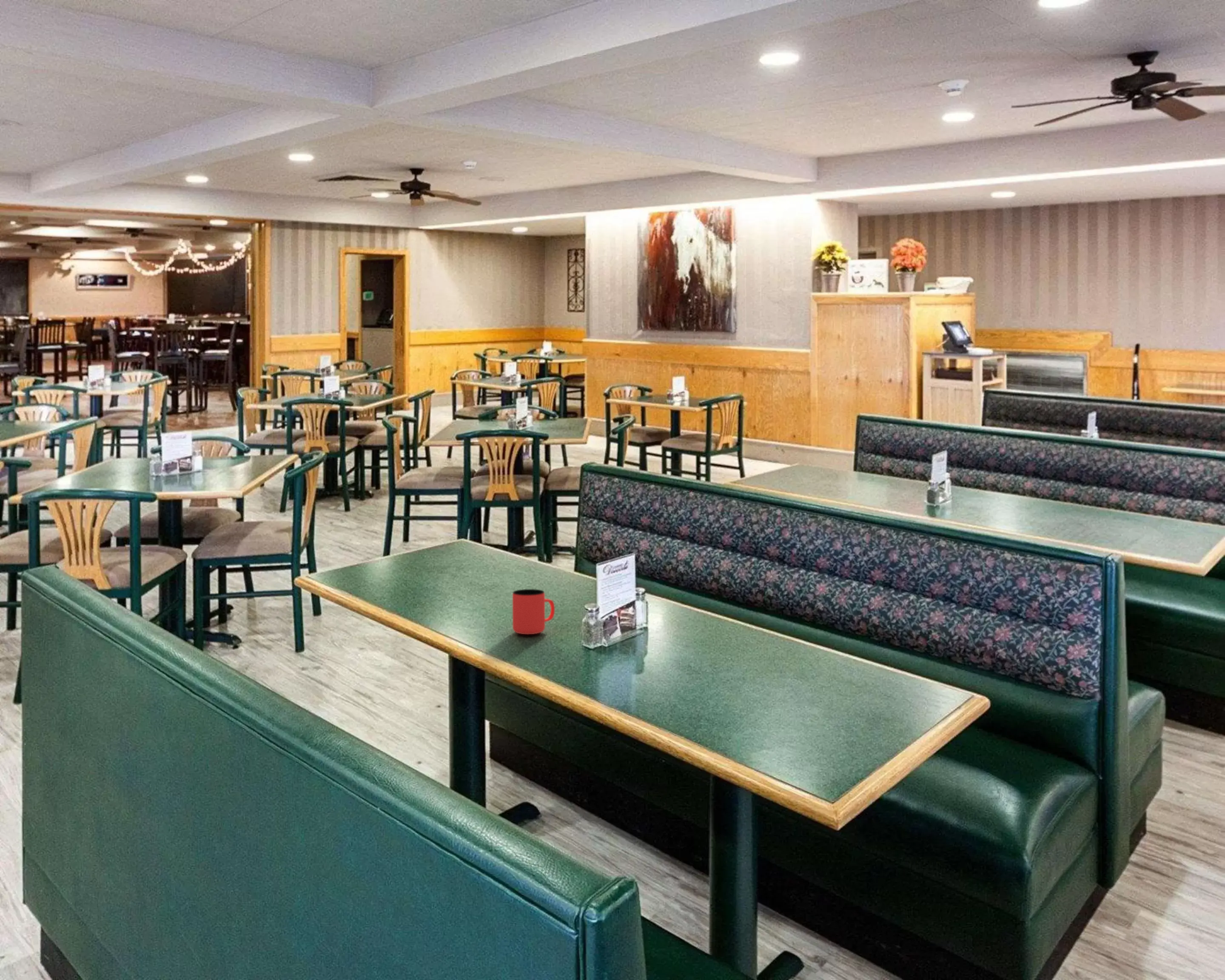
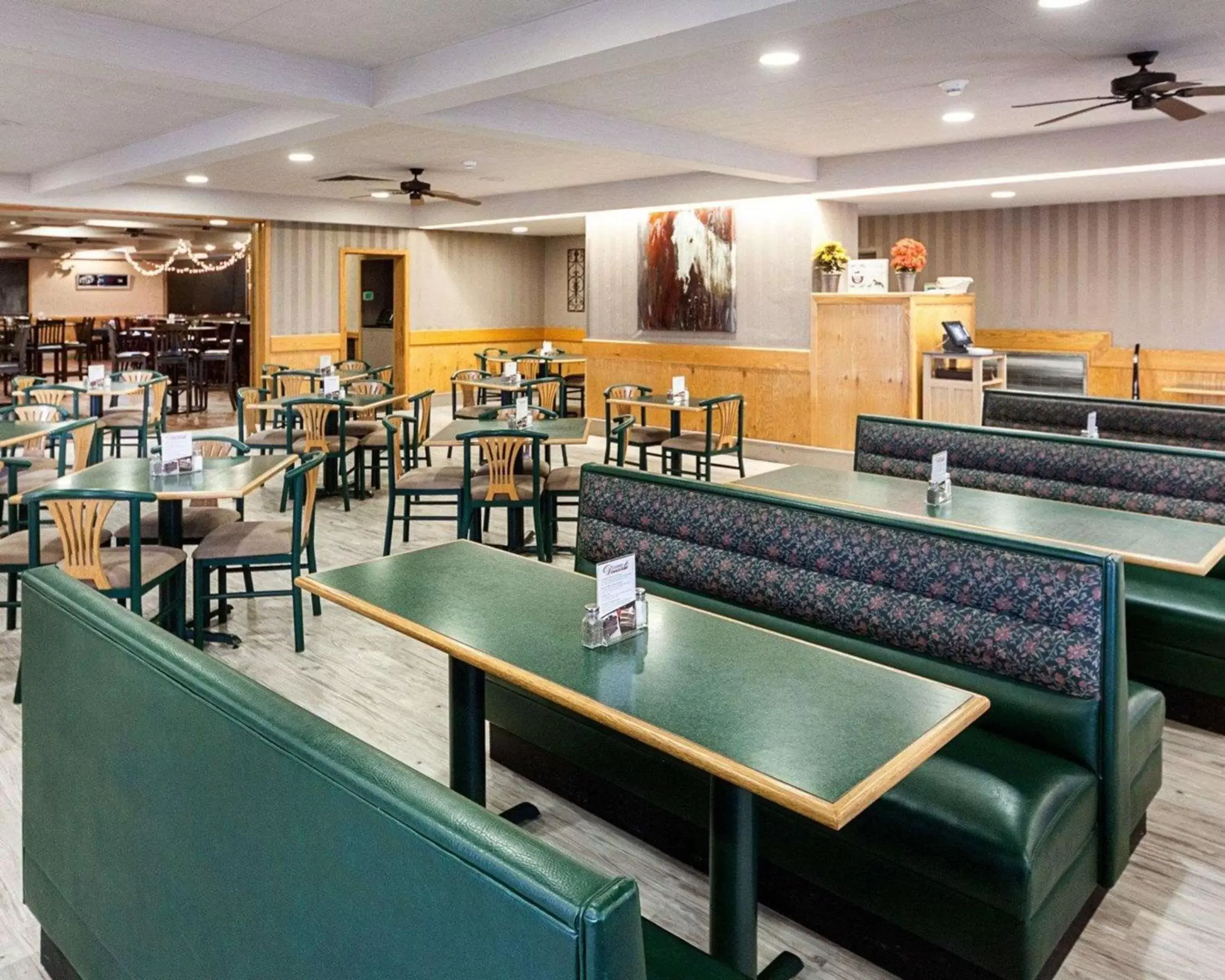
- cup (535, 611)
